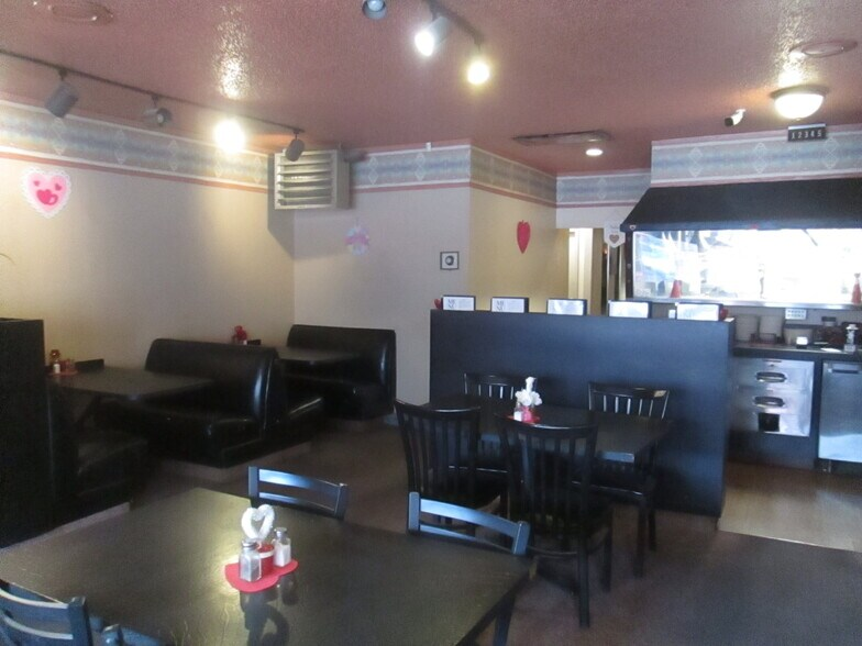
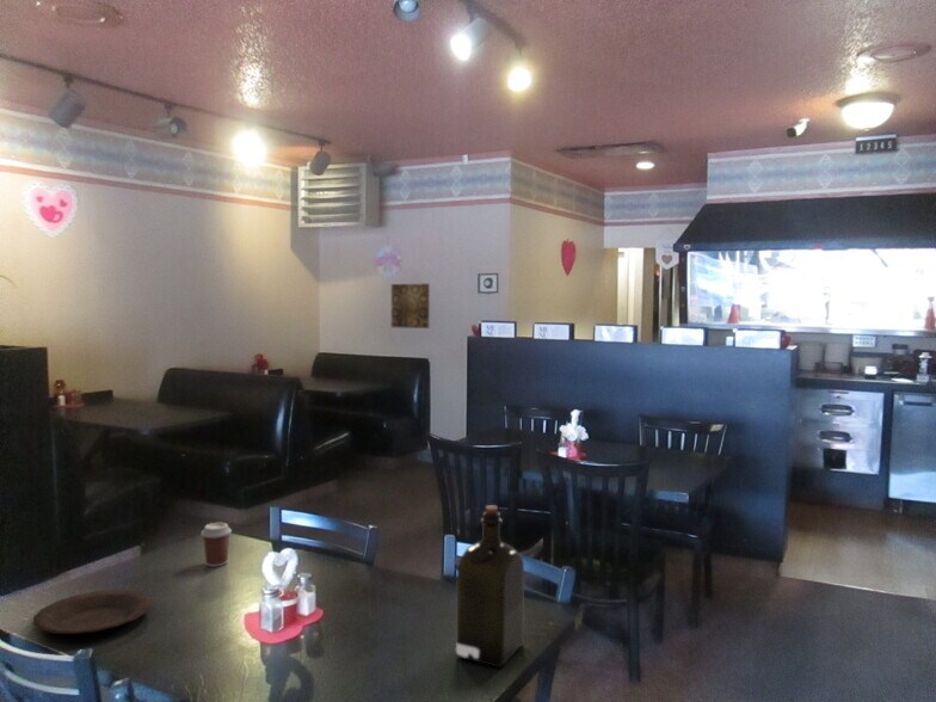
+ coffee cup (216, 544)
+ liquor (491, 579)
+ plate (94, 614)
+ wall art (410, 306)
